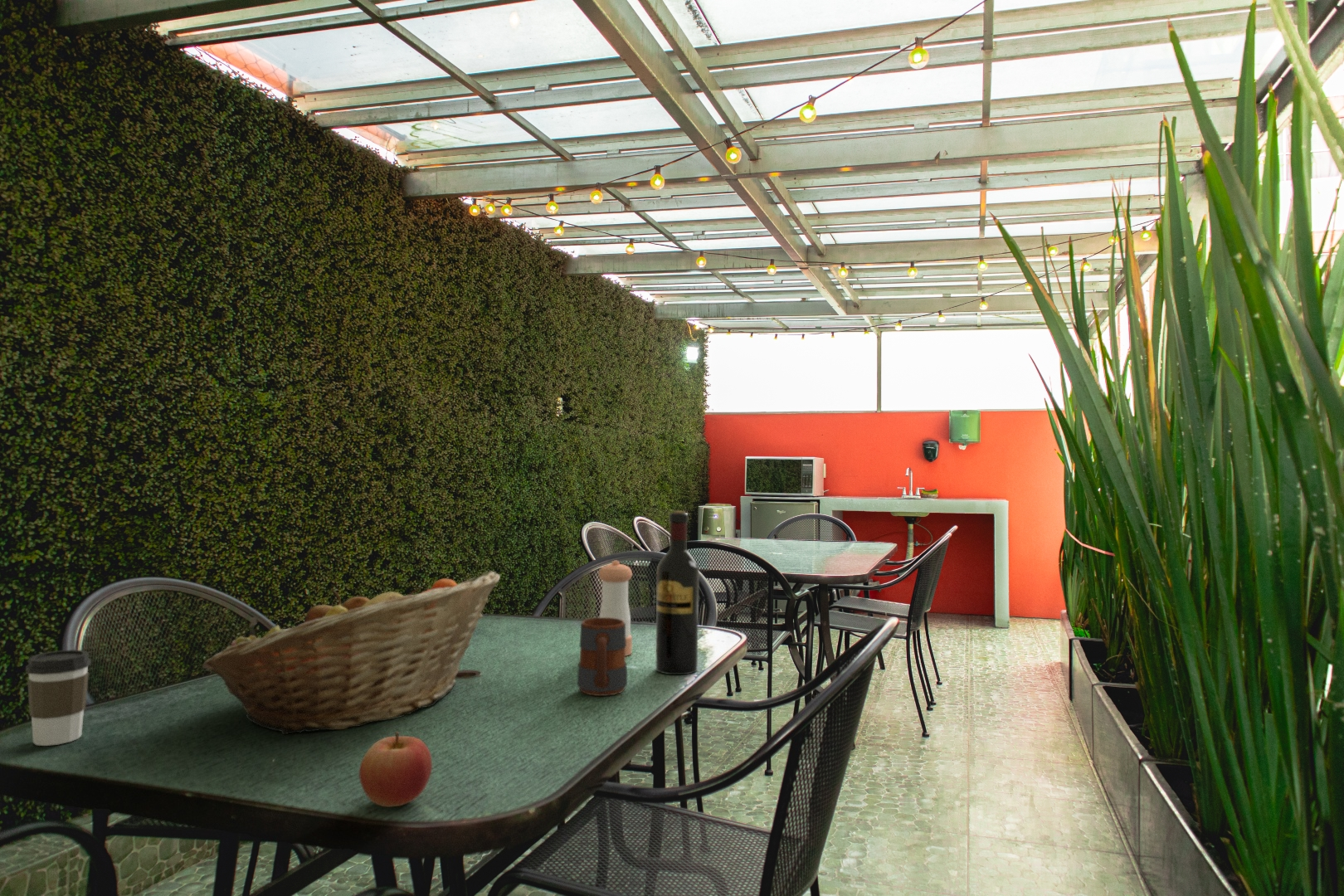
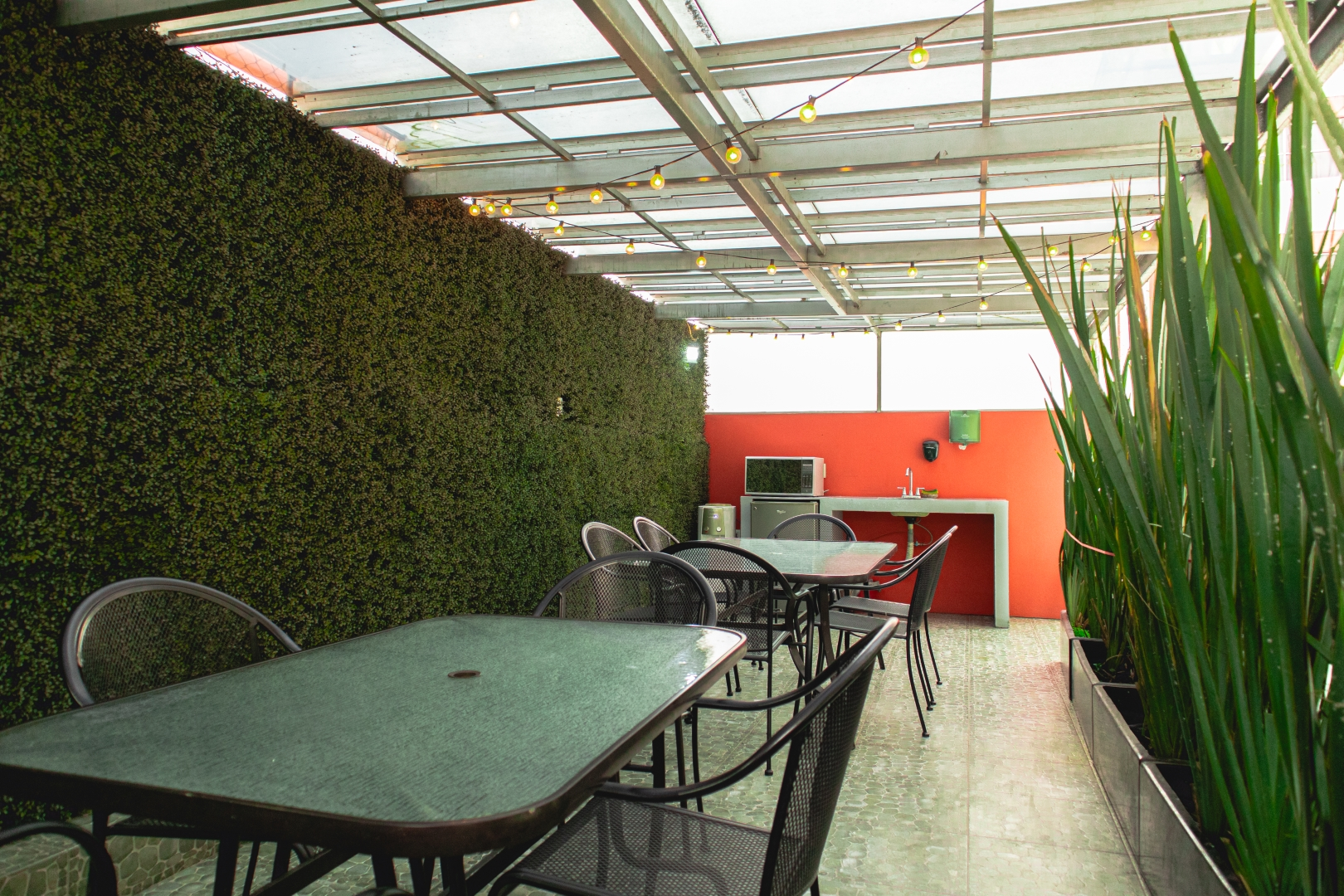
- wine bottle (677, 590)
- coffee cup (58, 697)
- pepper shaker (615, 606)
- mug (602, 658)
- fruit basket (368, 638)
- apple (396, 766)
